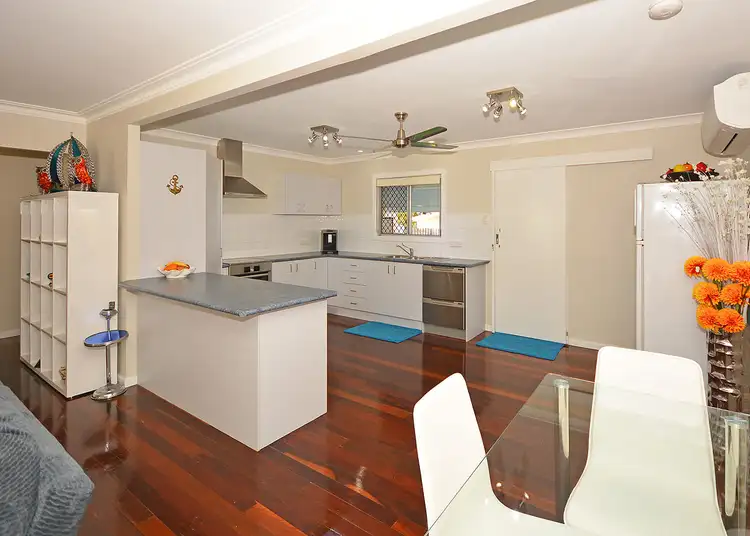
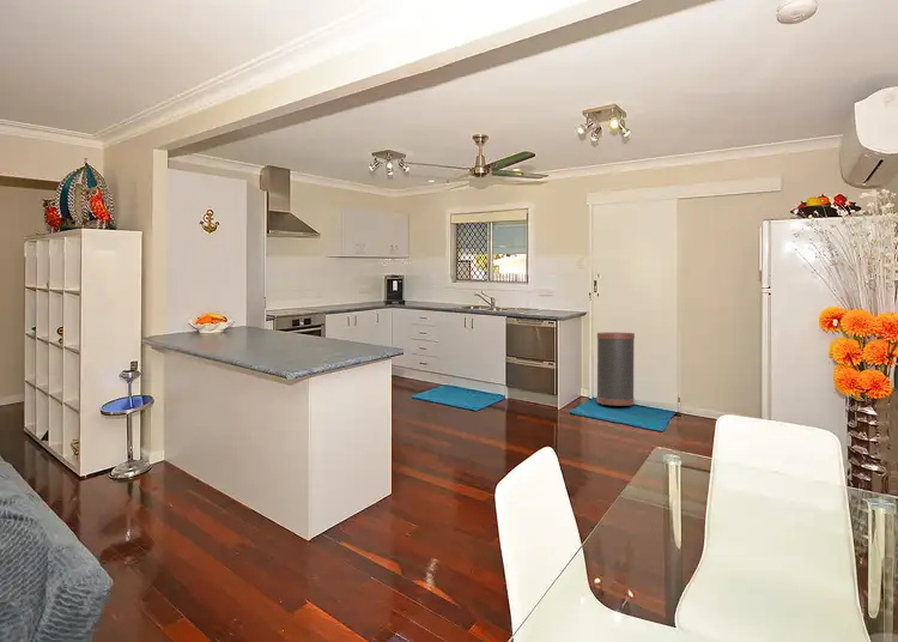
+ trash can (614, 368)
